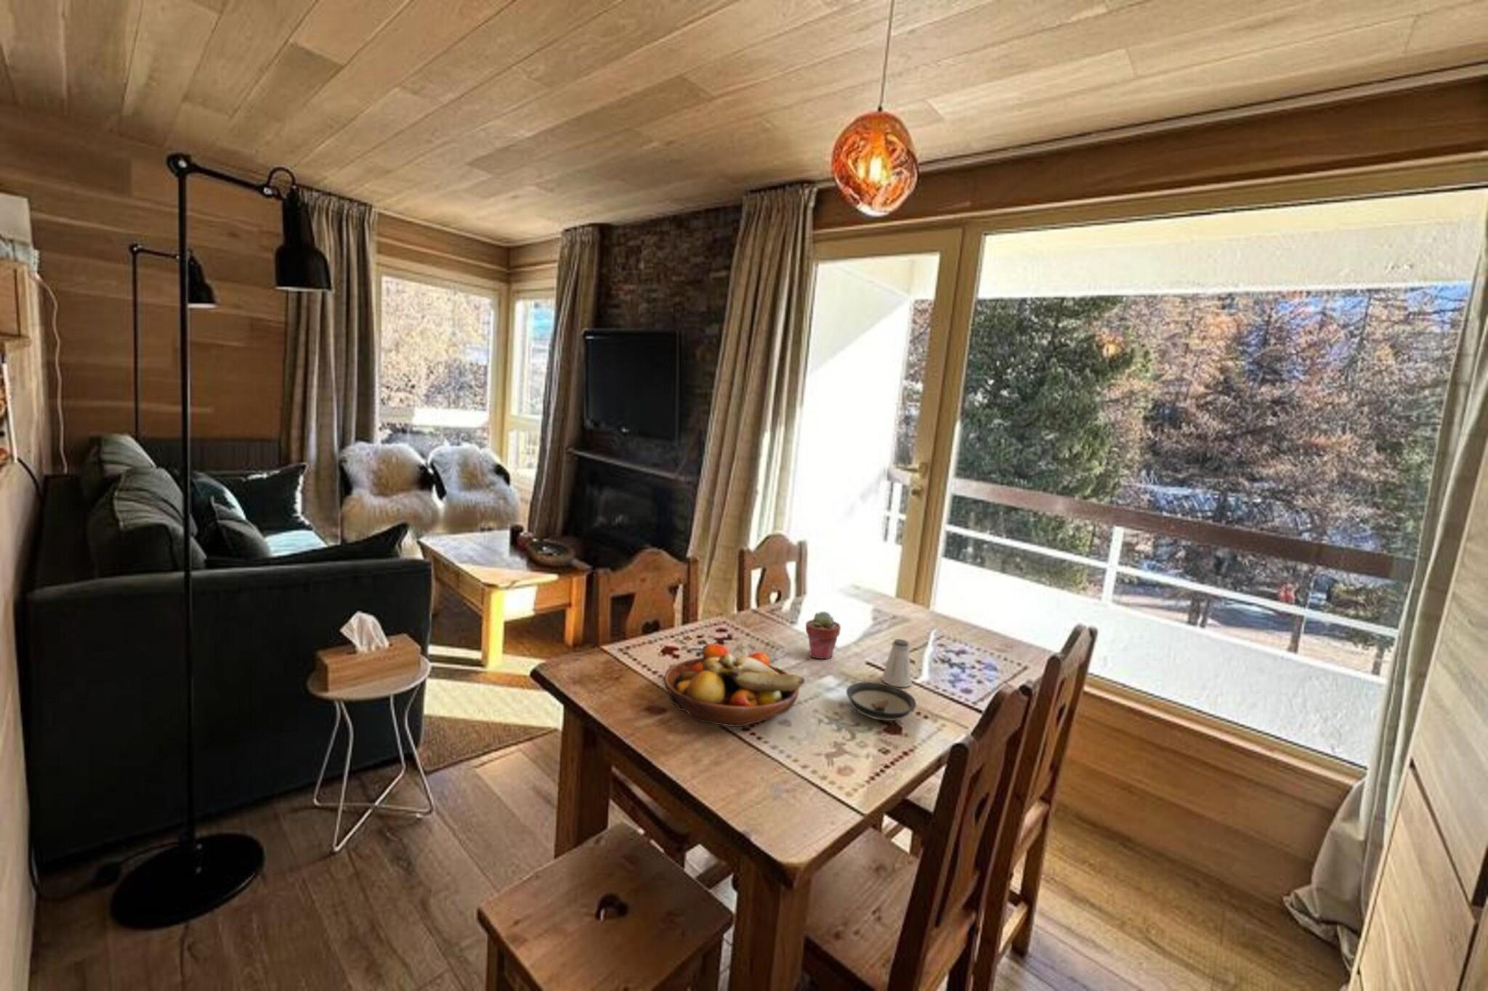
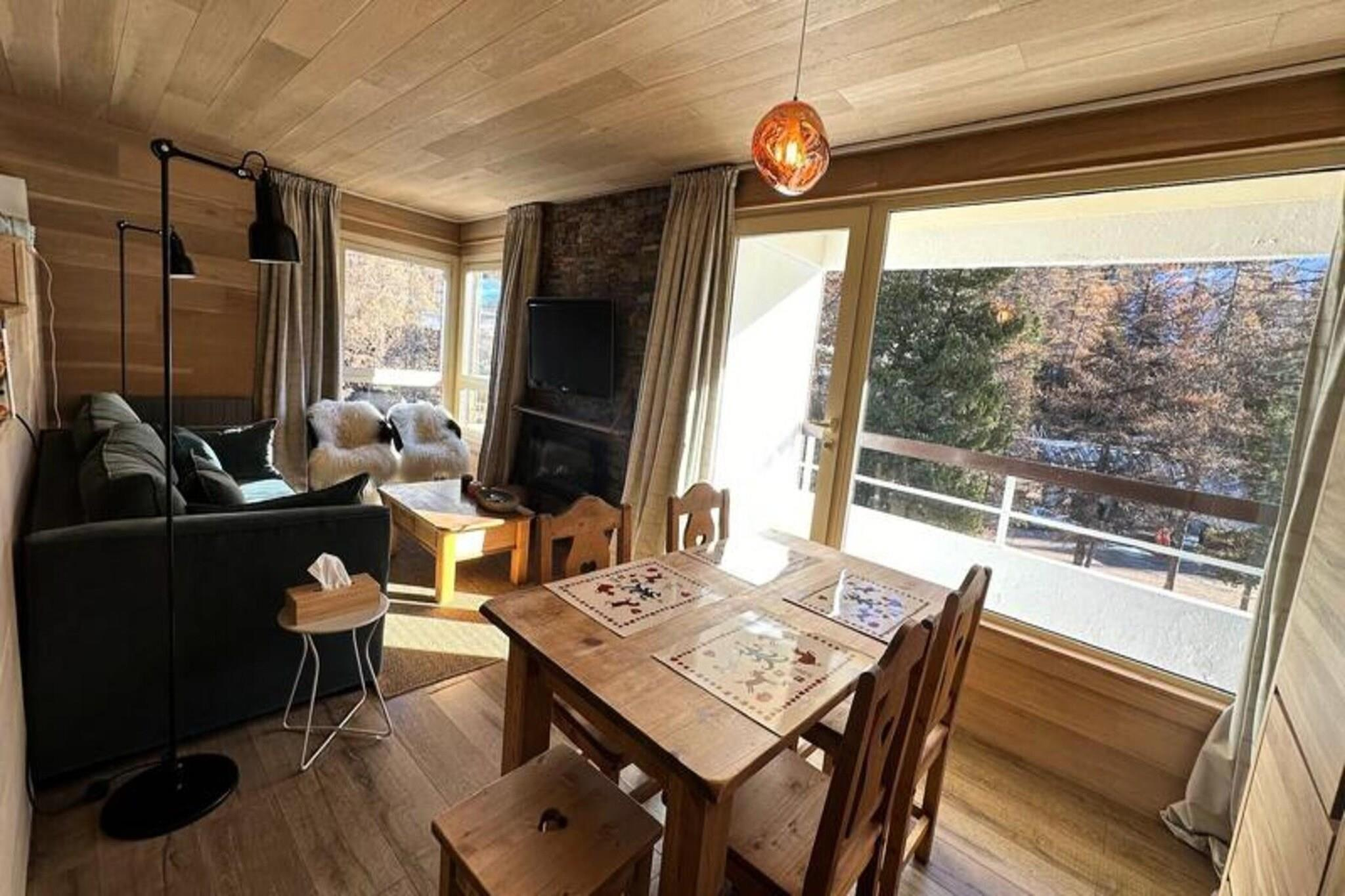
- potted succulent (822, 633)
- fruit bowl (733, 675)
- saltshaker (898, 660)
- saucer (880, 703)
